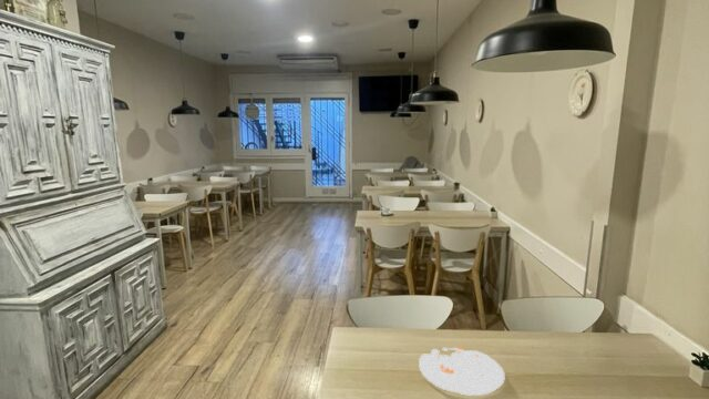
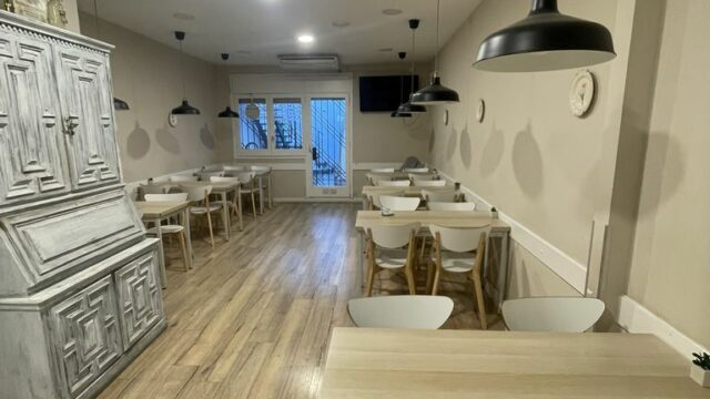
- plate (460, 359)
